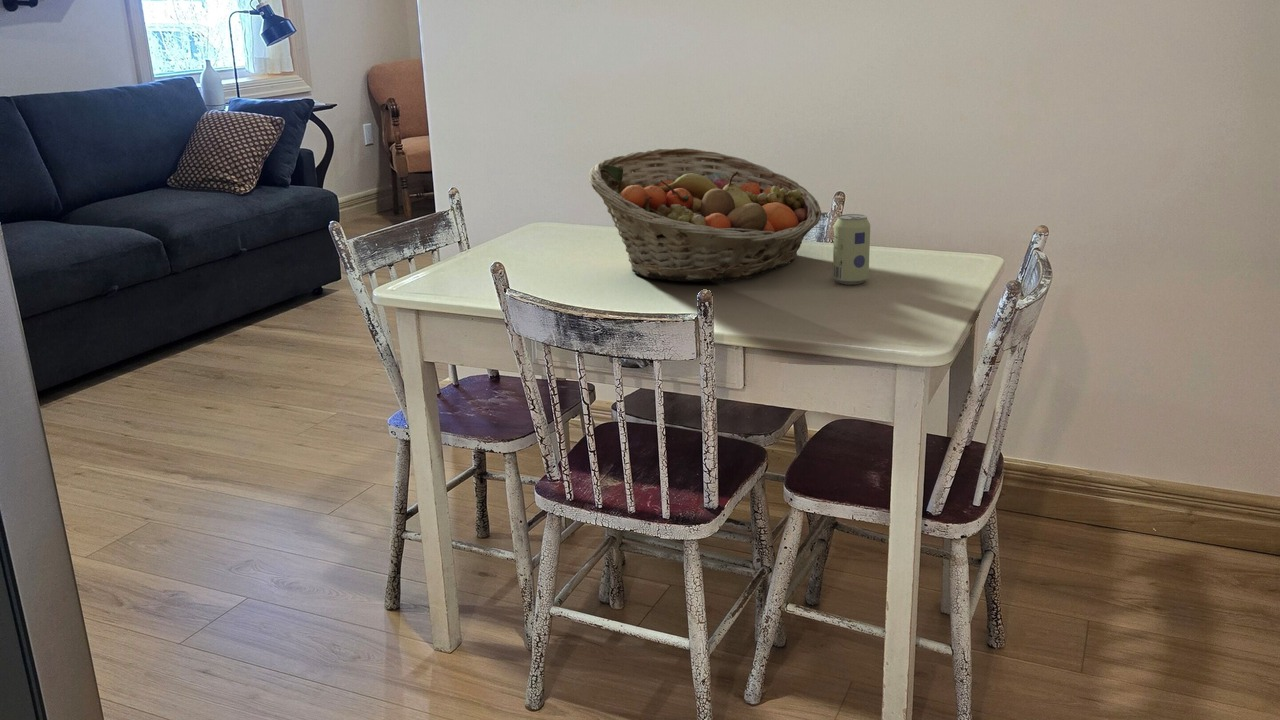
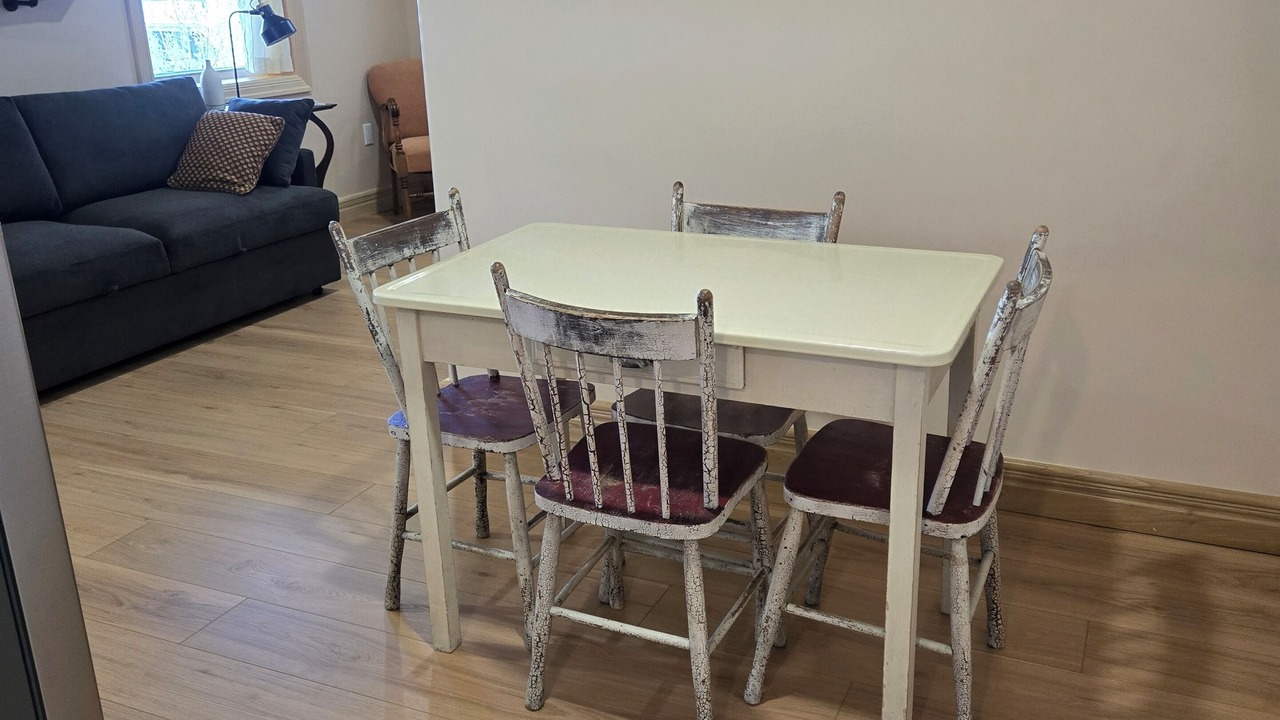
- fruit basket (706, 210)
- beverage can (851, 249)
